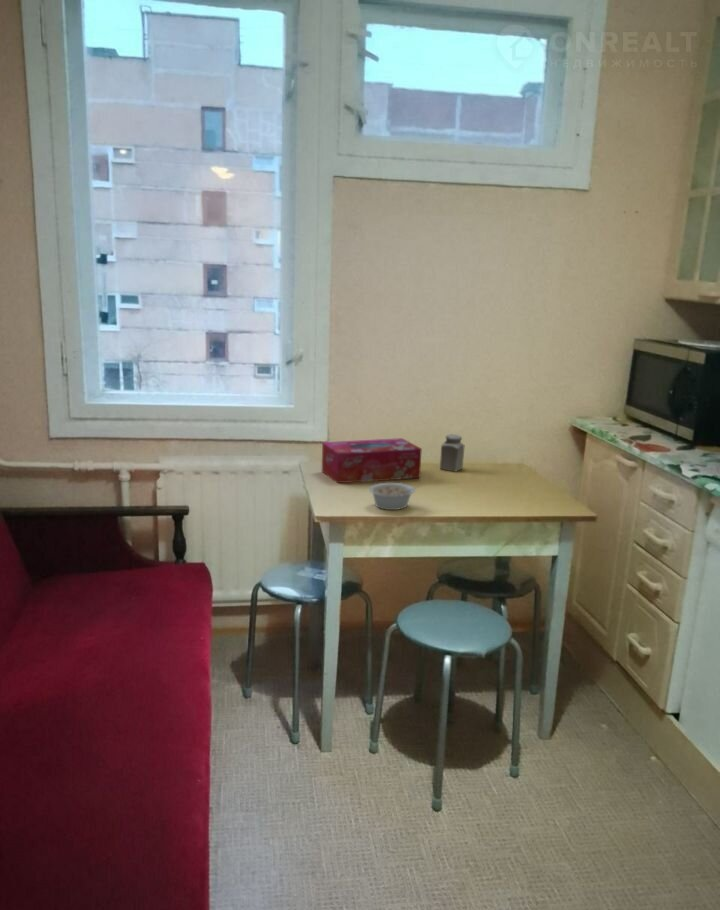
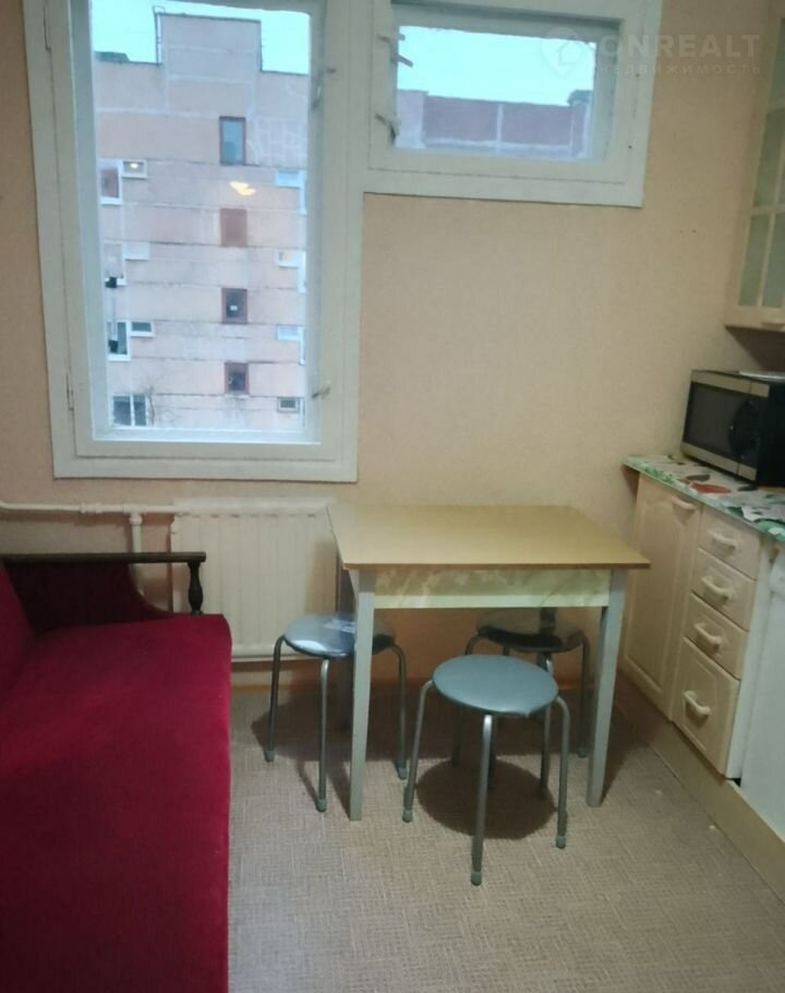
- legume (393, 495)
- tissue box (371, 460)
- salt shaker (452, 451)
